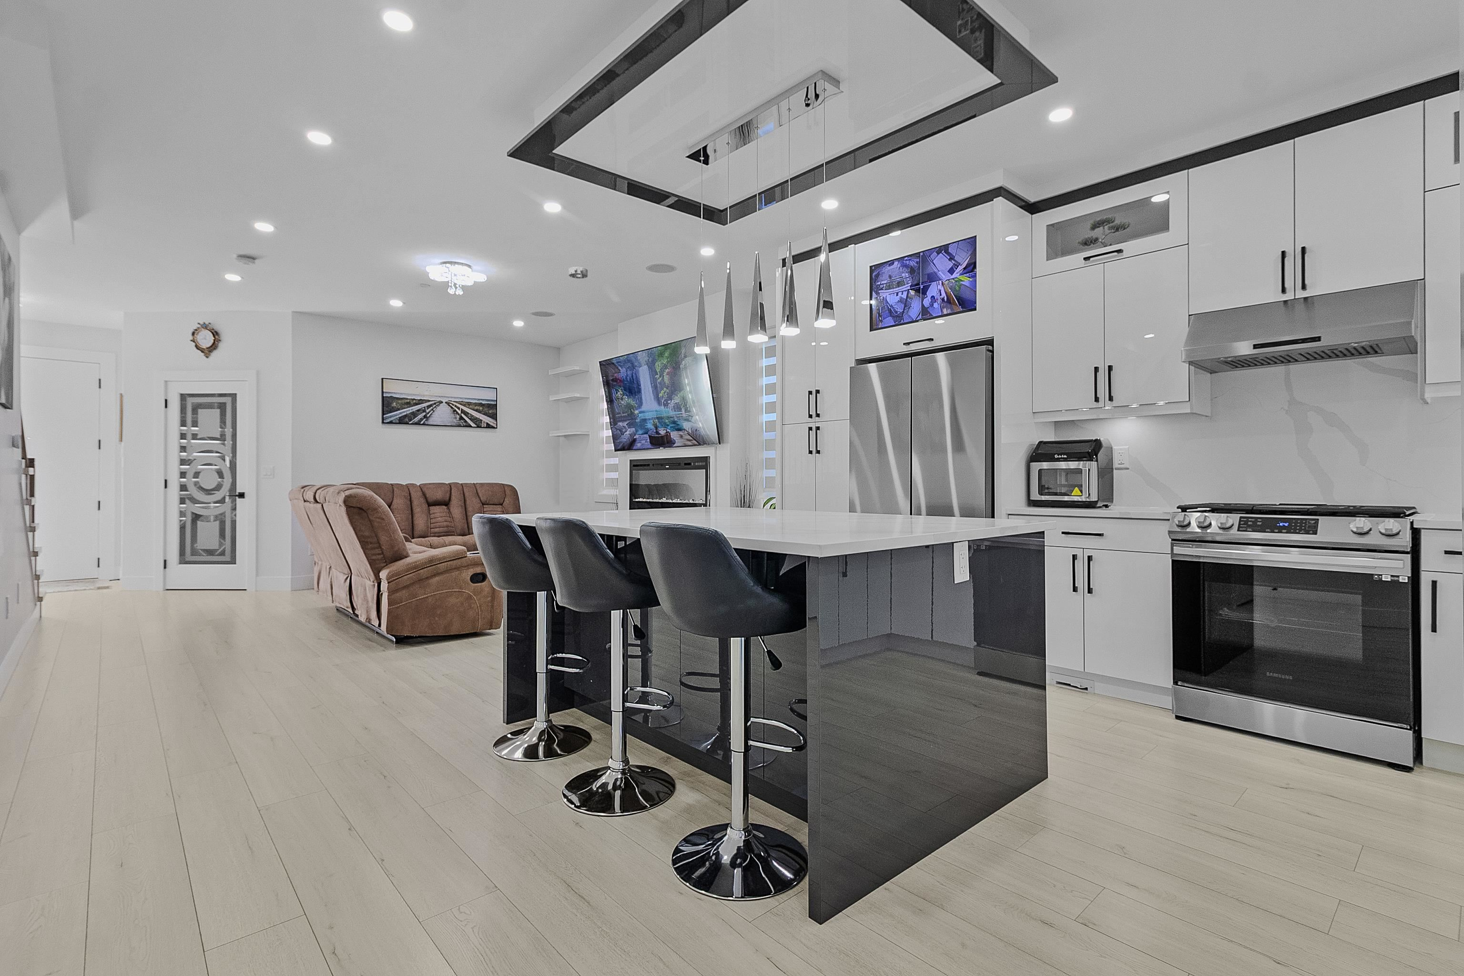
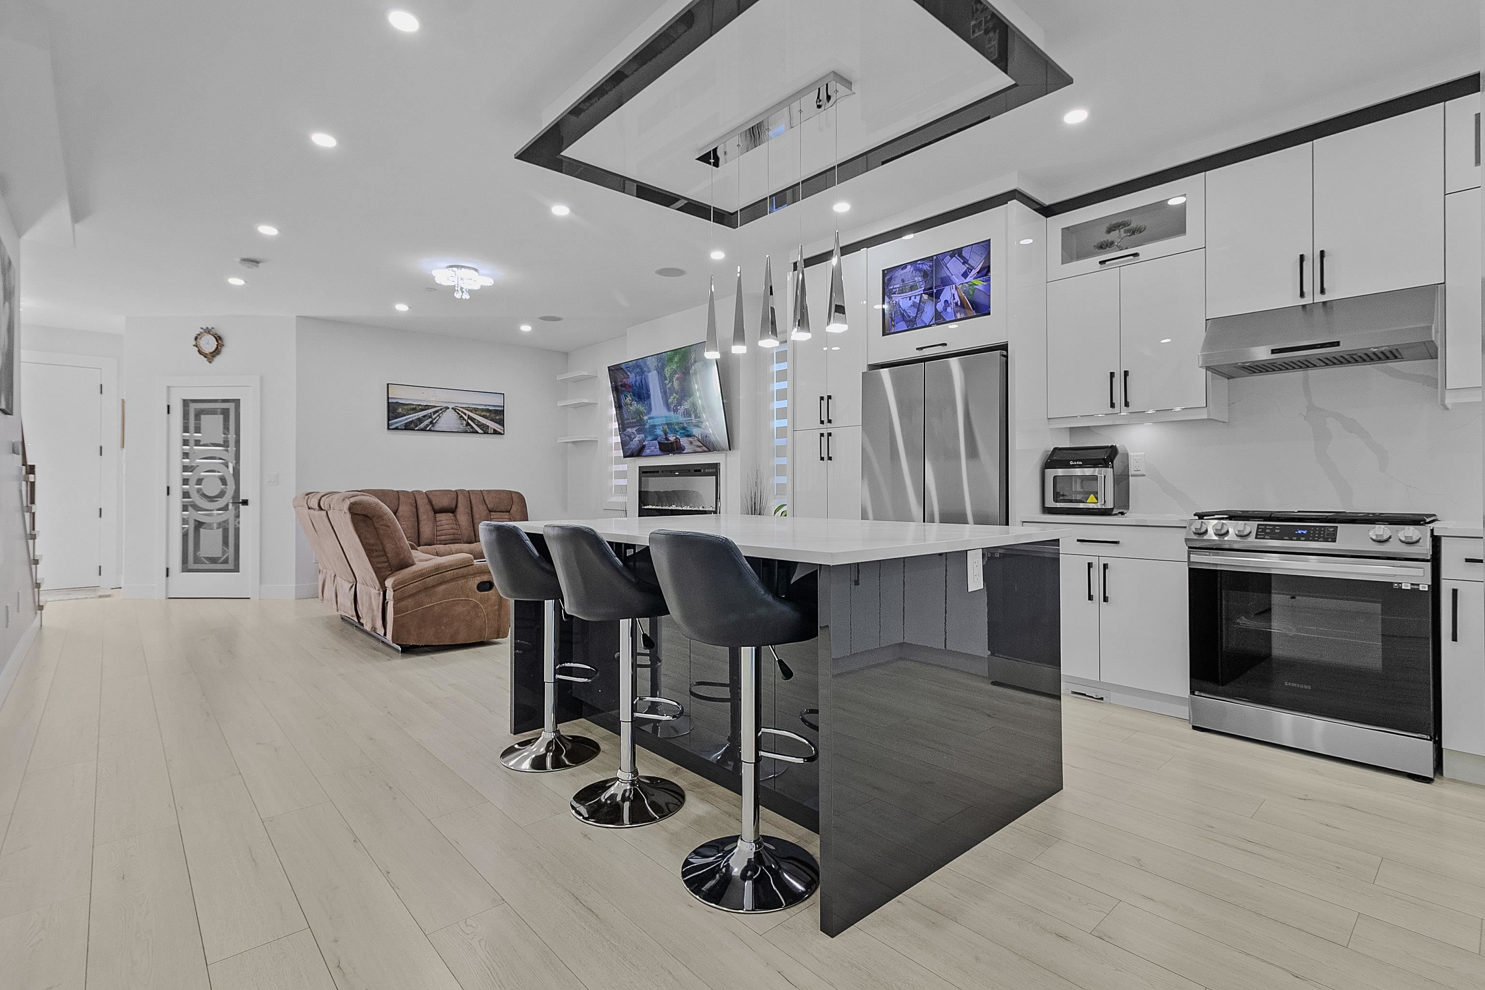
- smoke detector (578, 272)
